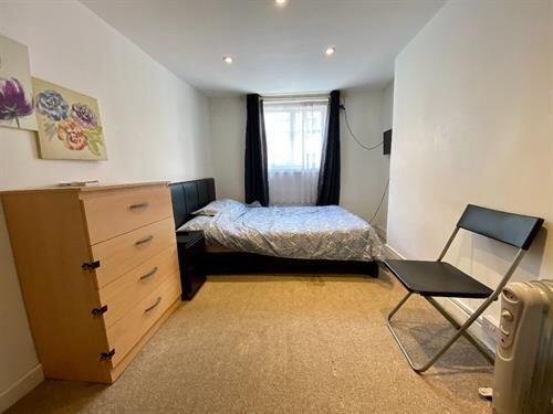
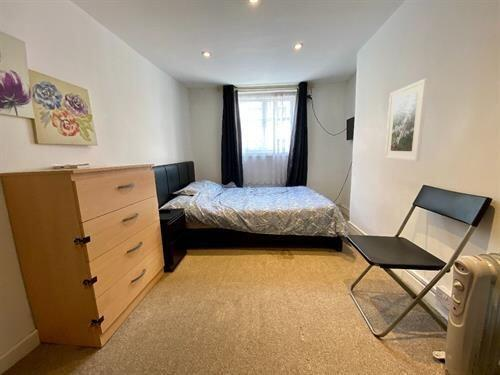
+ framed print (403, 124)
